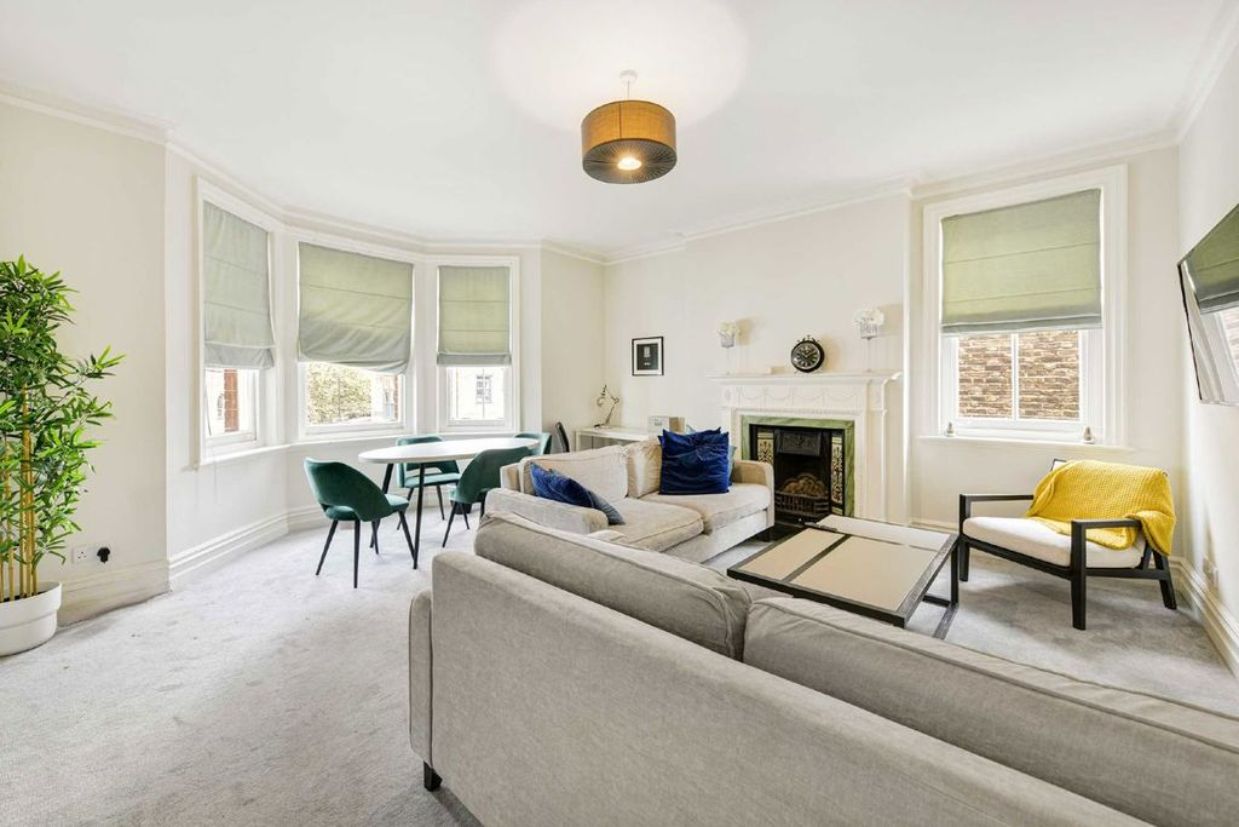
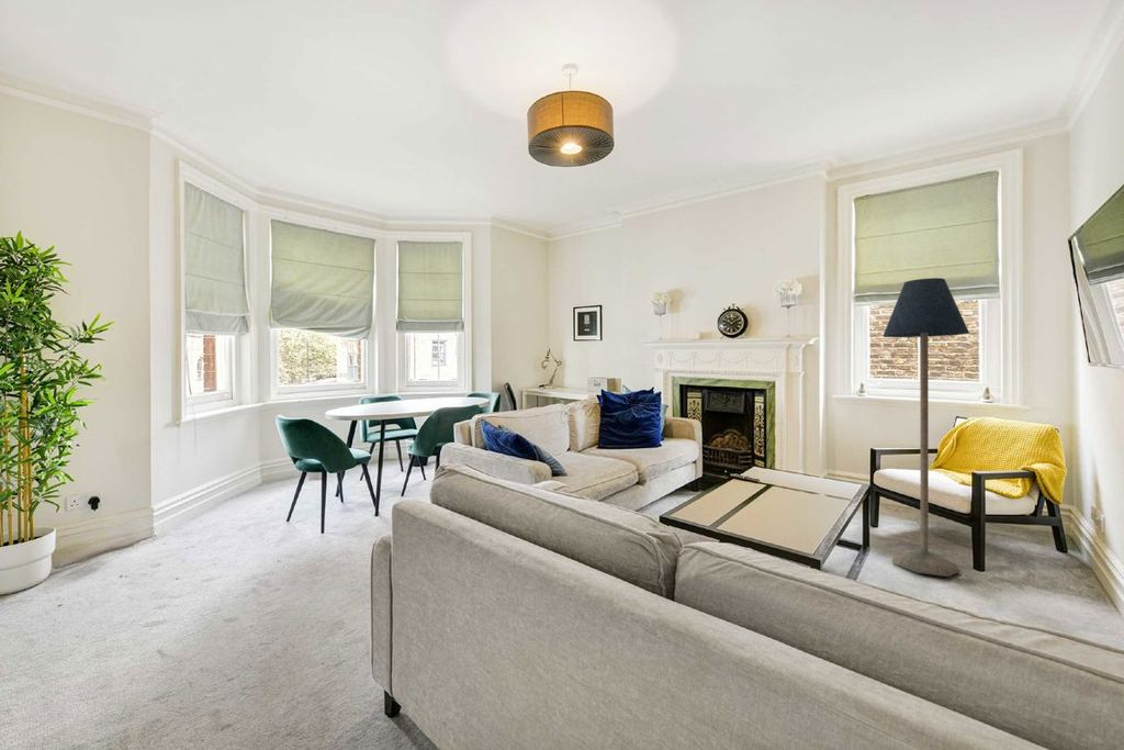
+ floor lamp (924, 423)
